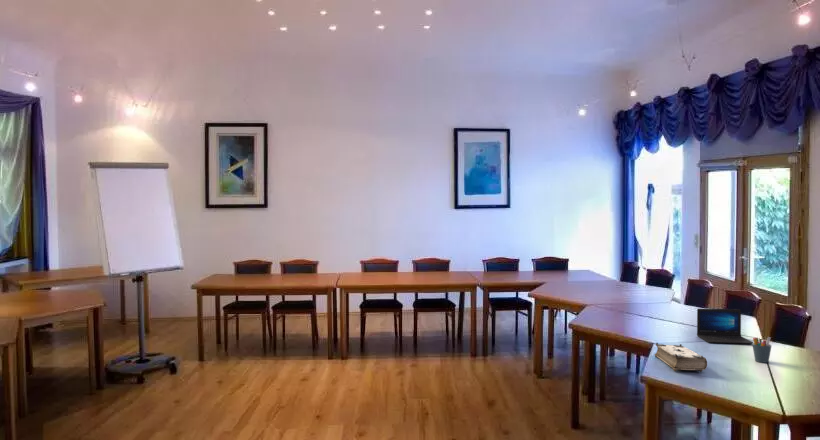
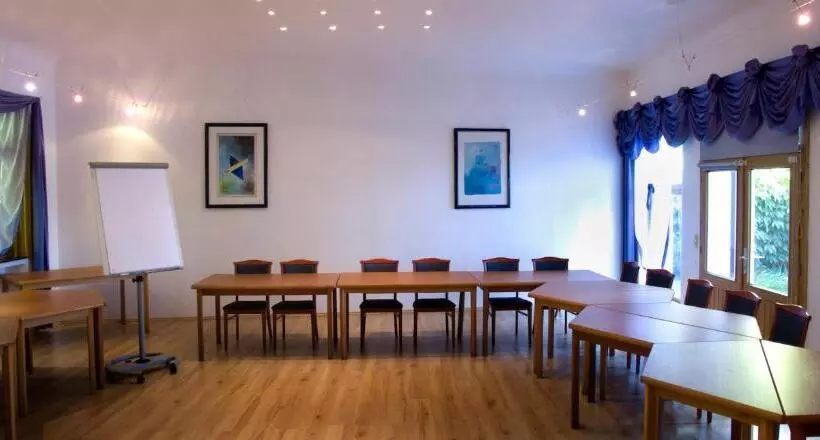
- laptop (724, 325)
- book (679, 356)
- pen holder (761, 348)
